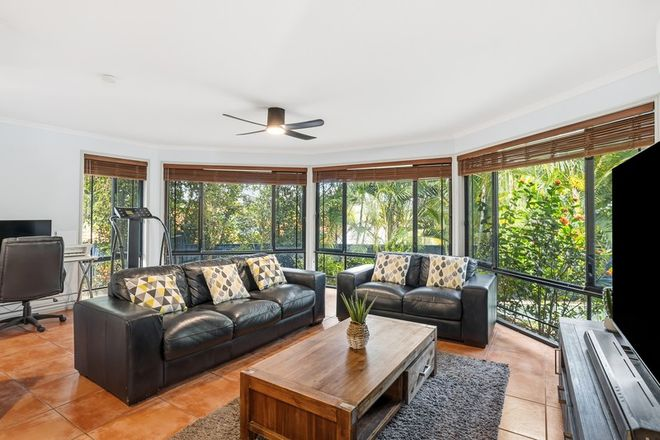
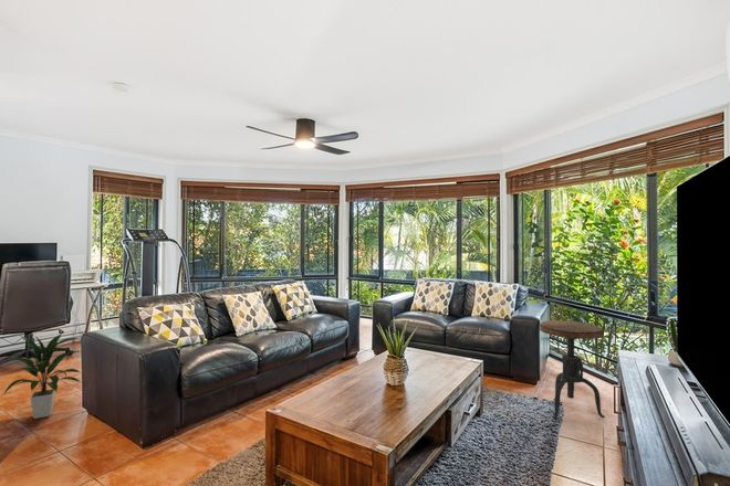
+ side table (570, 369)
+ indoor plant (46, 372)
